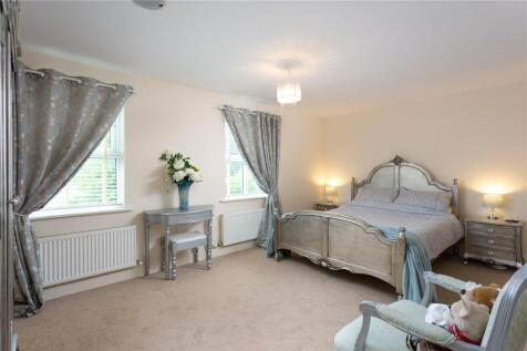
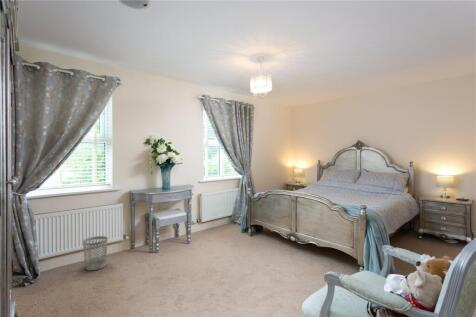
+ wastebasket (95, 253)
